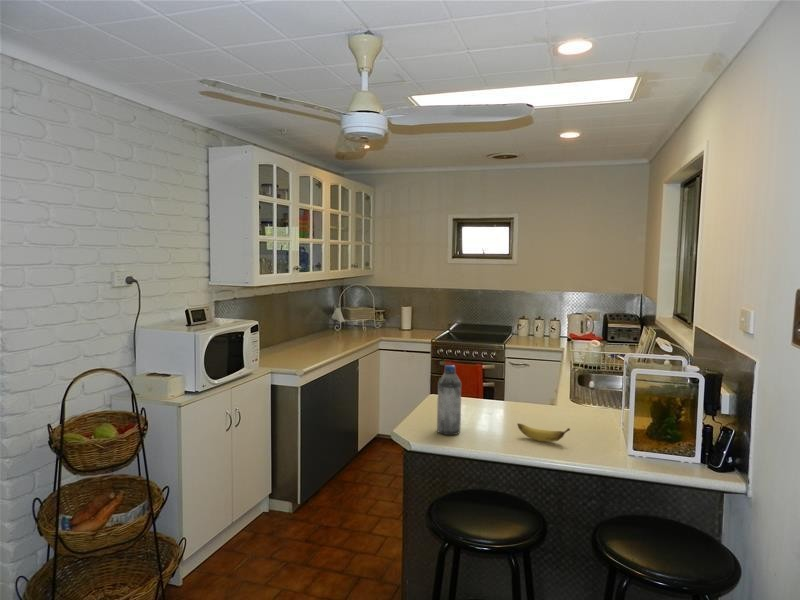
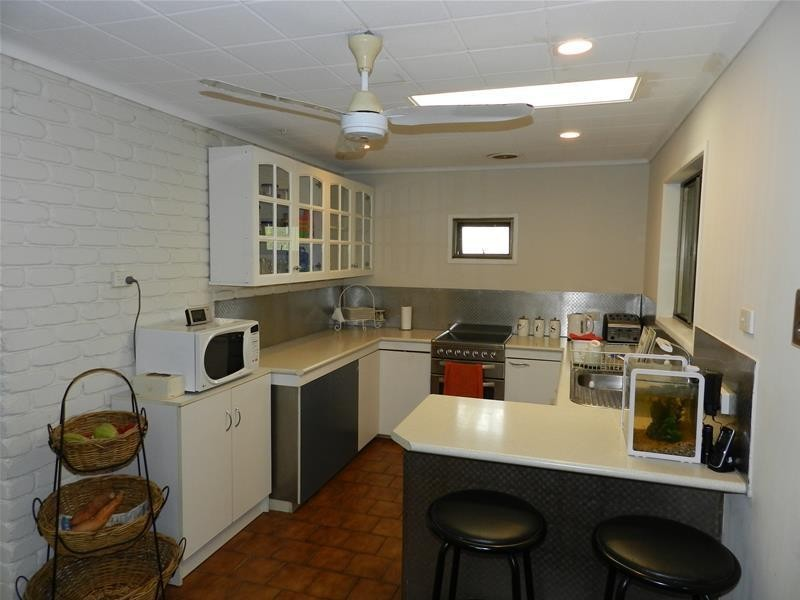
- banana (542, 432)
- water bottle (449, 398)
